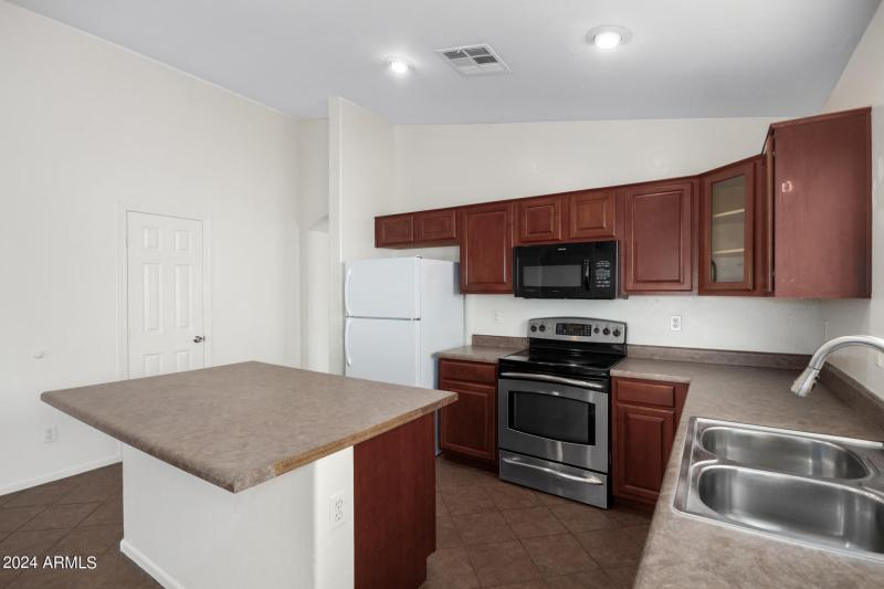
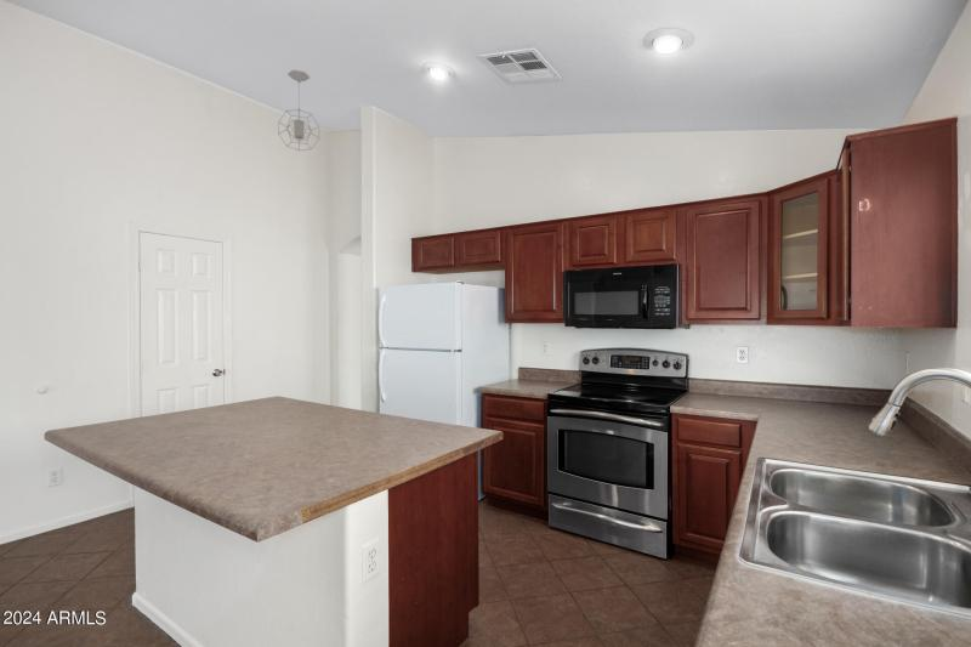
+ pendant light (299, 113)
